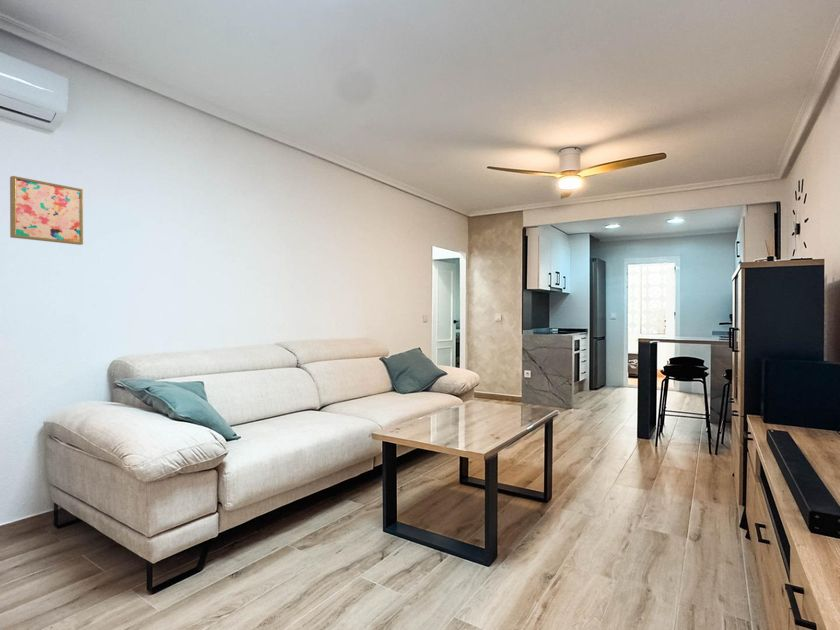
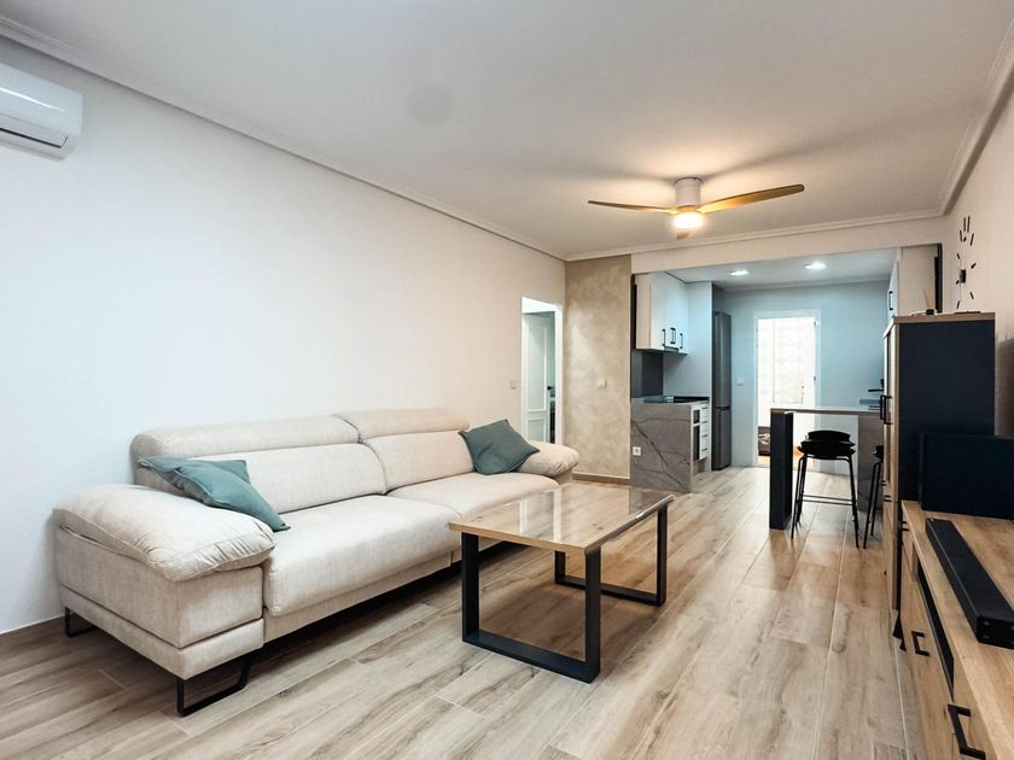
- wall art (48, 212)
